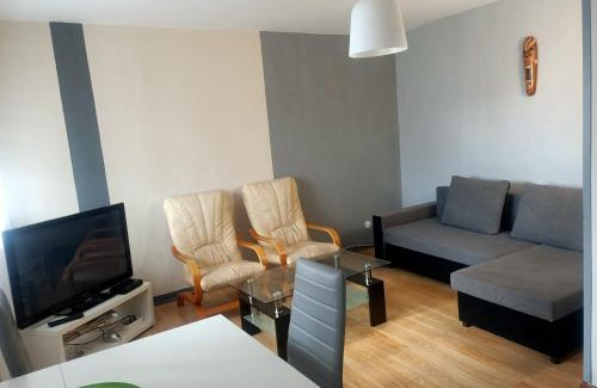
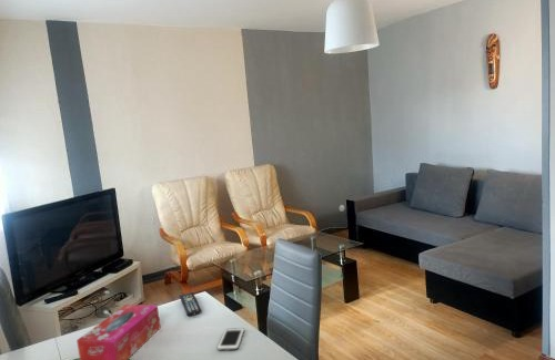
+ remote control (190, 302)
+ tissue box (121, 333)
+ cell phone (231, 339)
